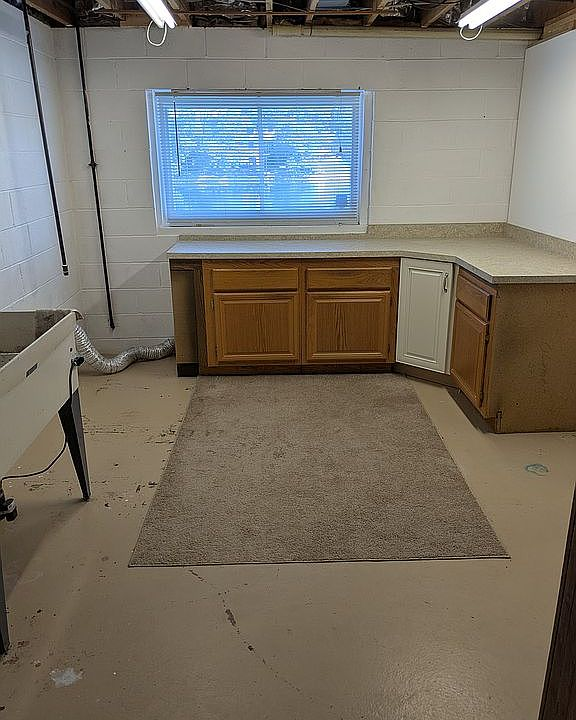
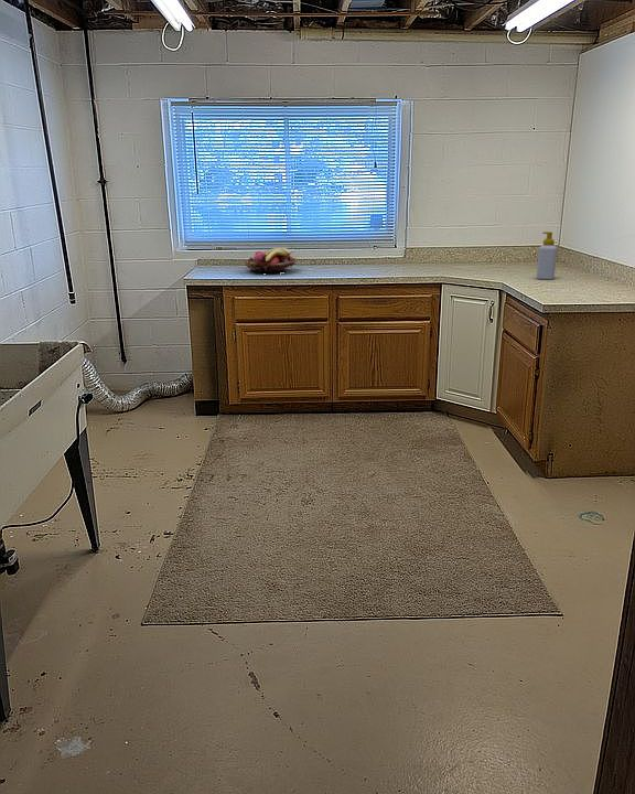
+ fruit basket (271, 259)
+ soap bottle (547, 255)
